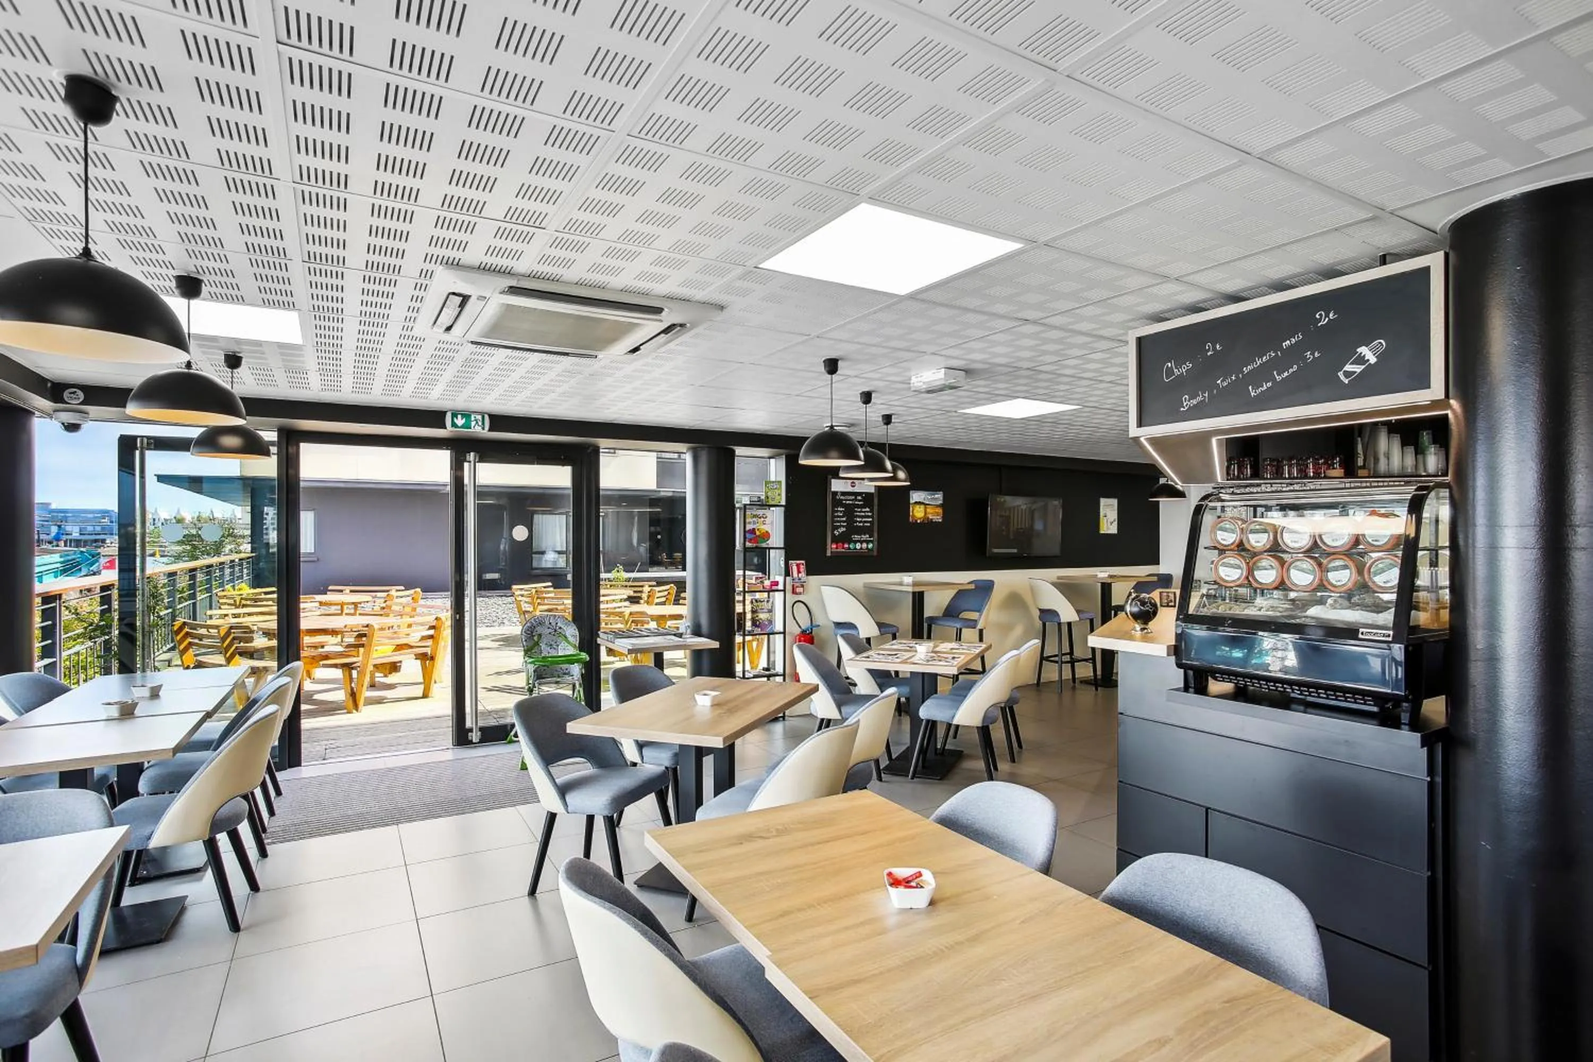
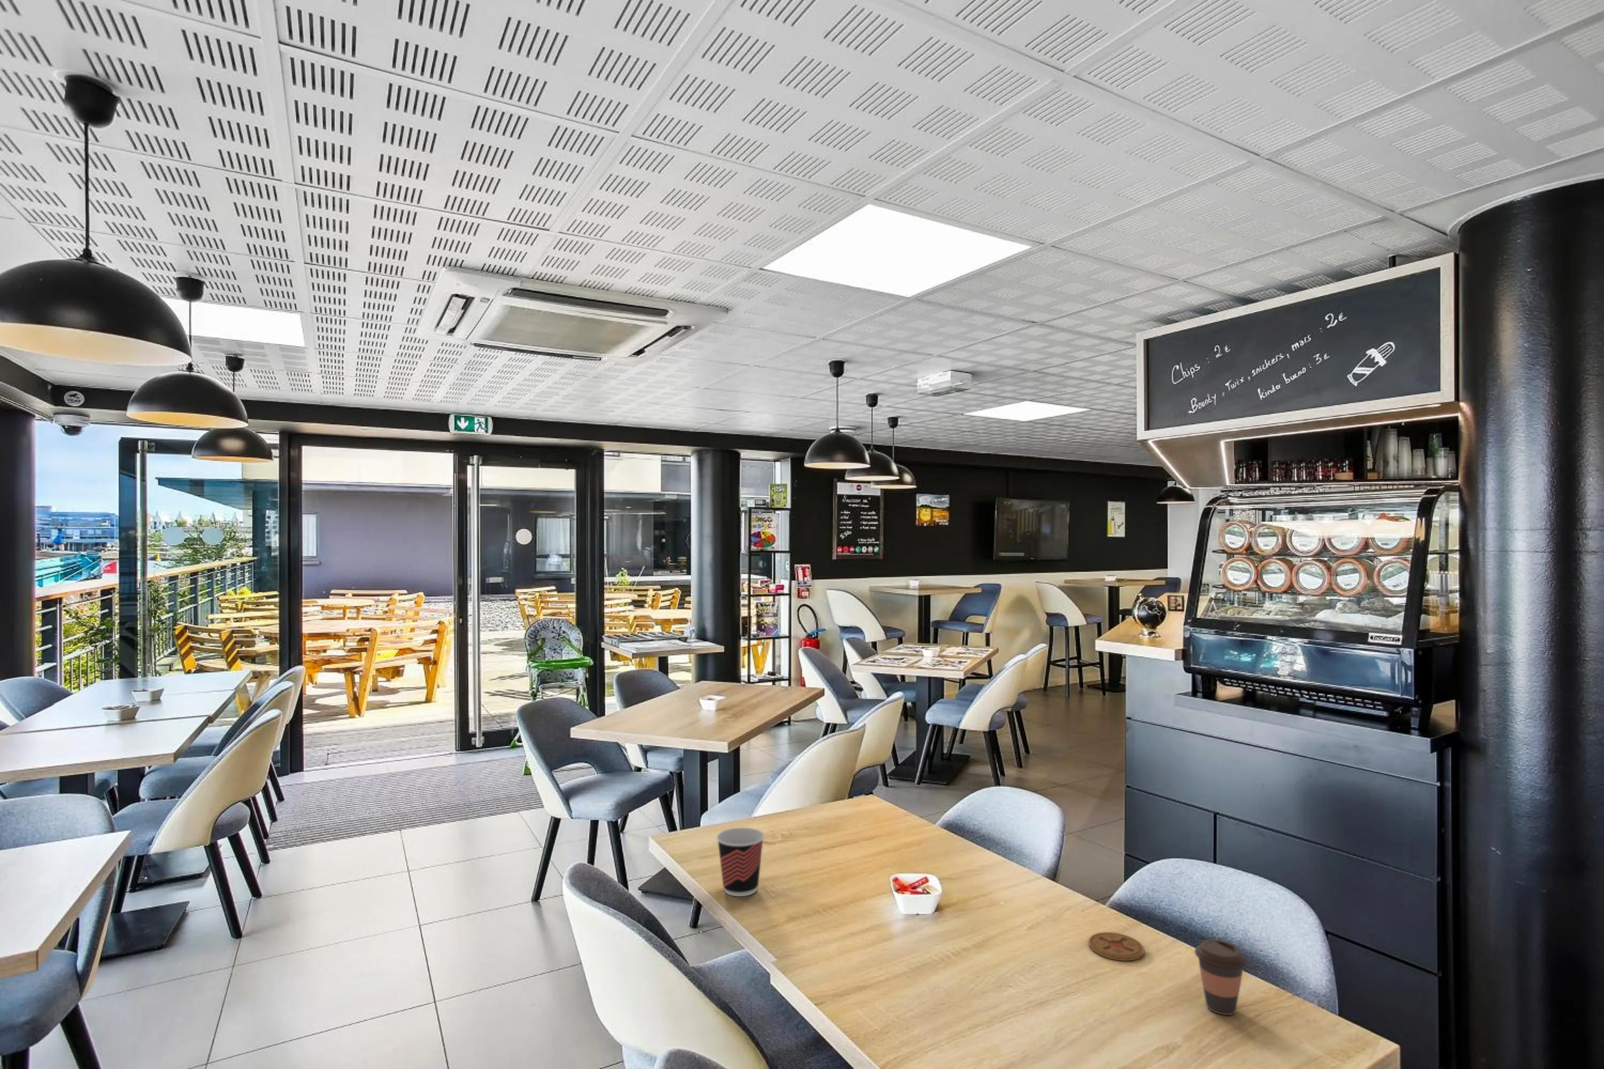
+ coaster (1116, 946)
+ coffee cup (1221, 977)
+ cup (740, 863)
